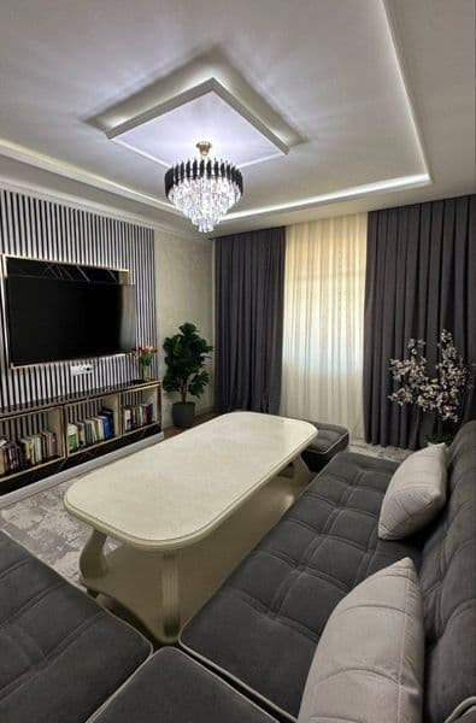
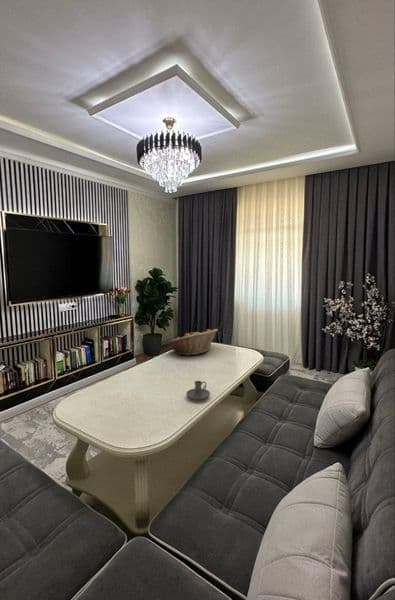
+ fruit basket (193, 340)
+ candle holder (199, 388)
